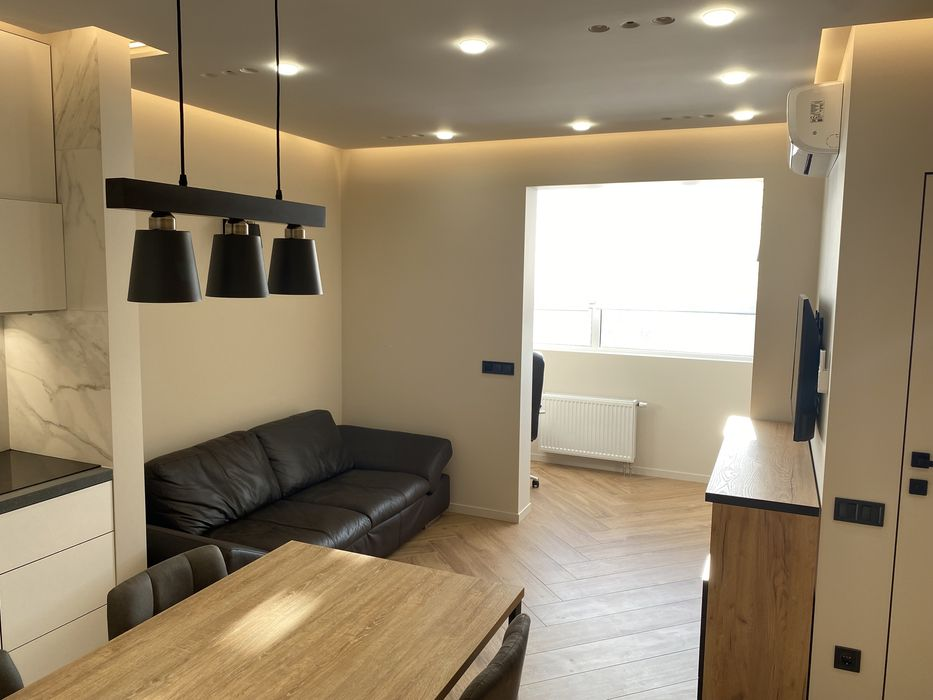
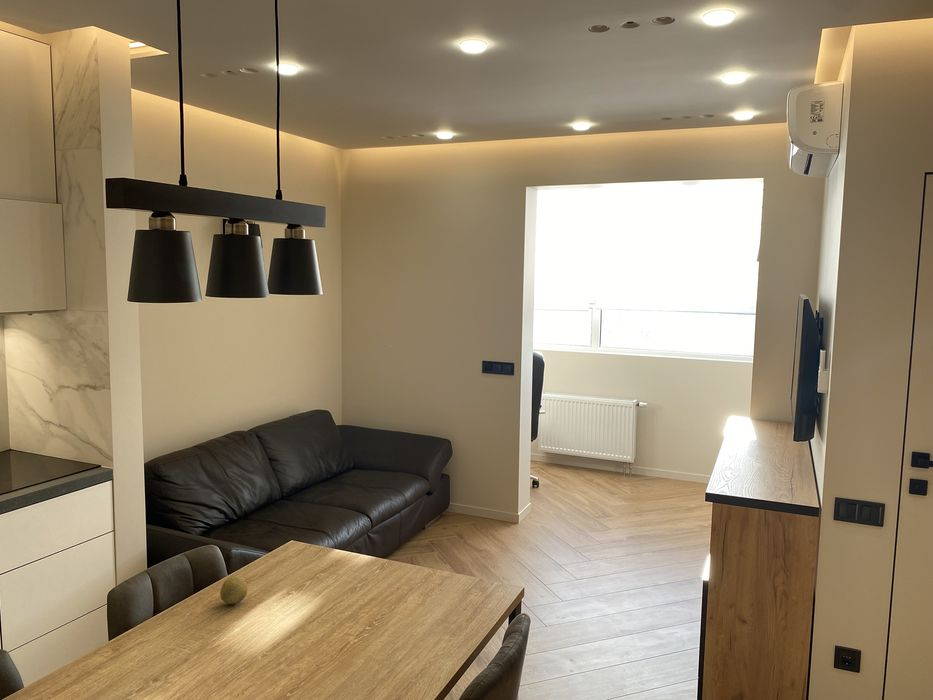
+ fruit (233, 590)
